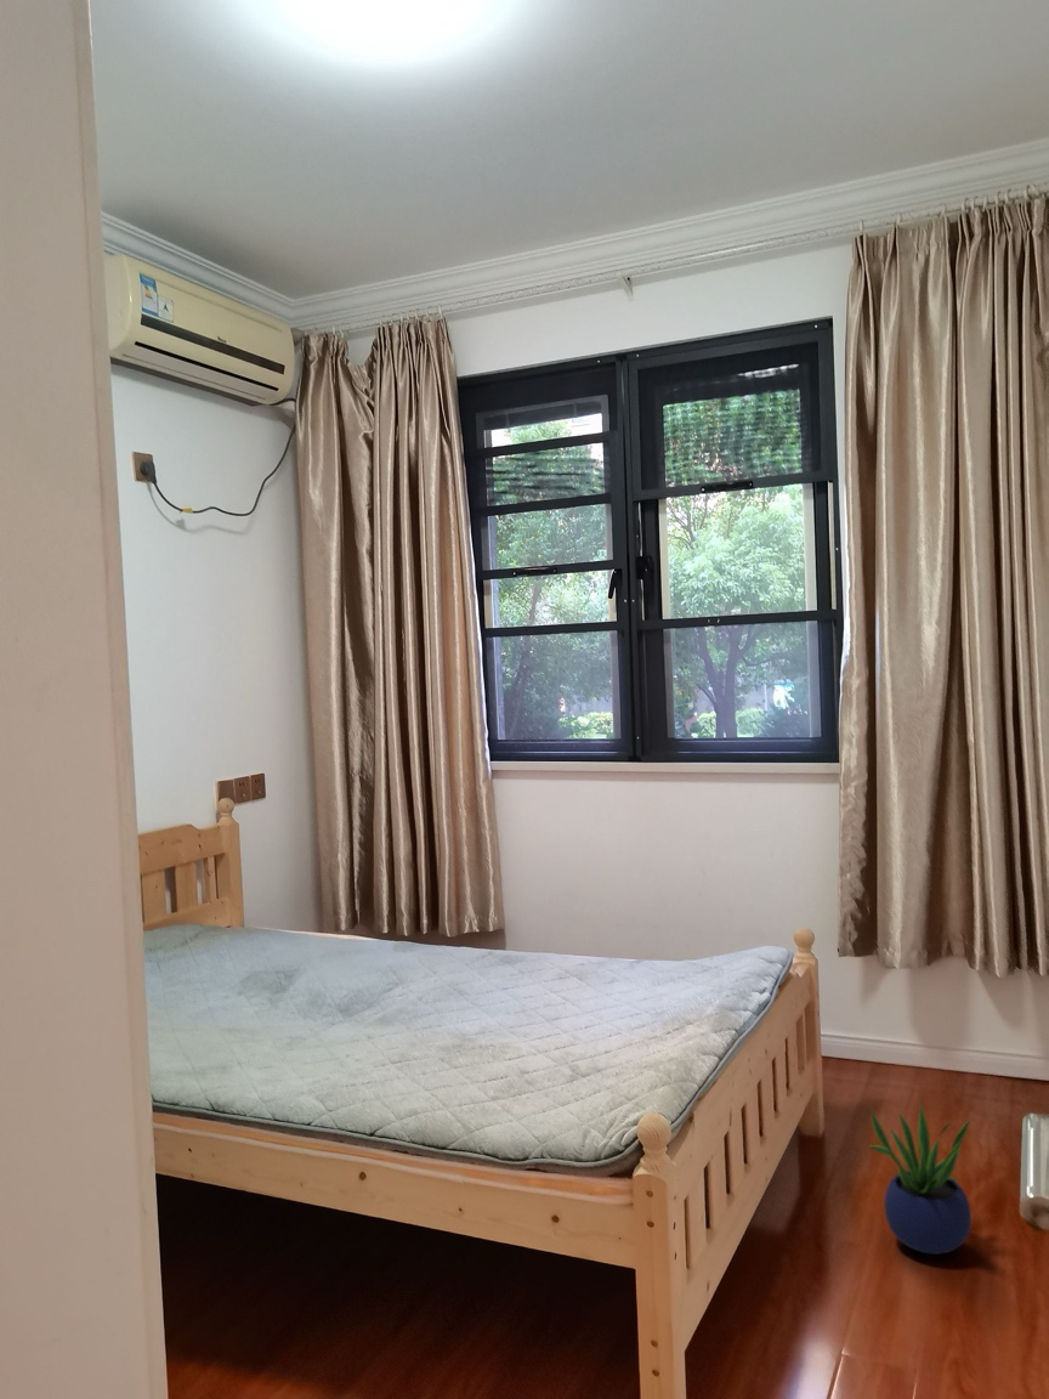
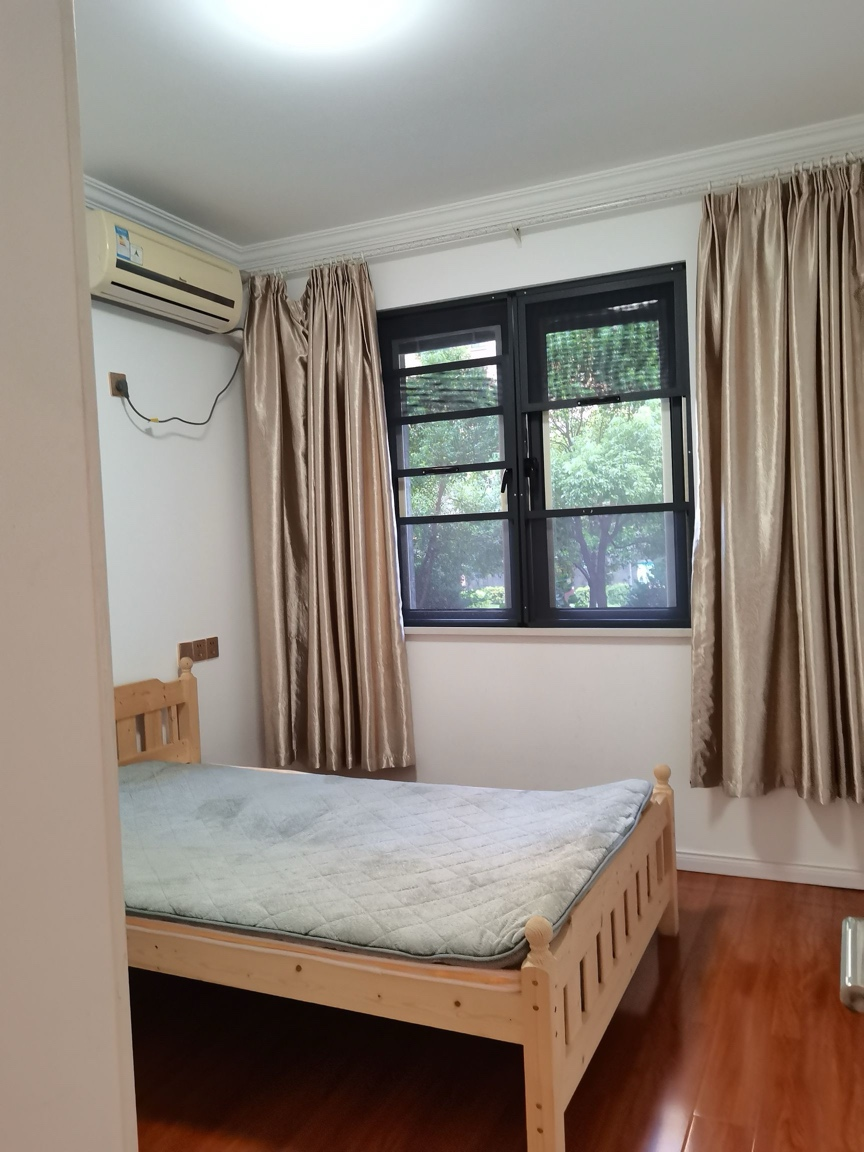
- potted plant (924, 1180)
